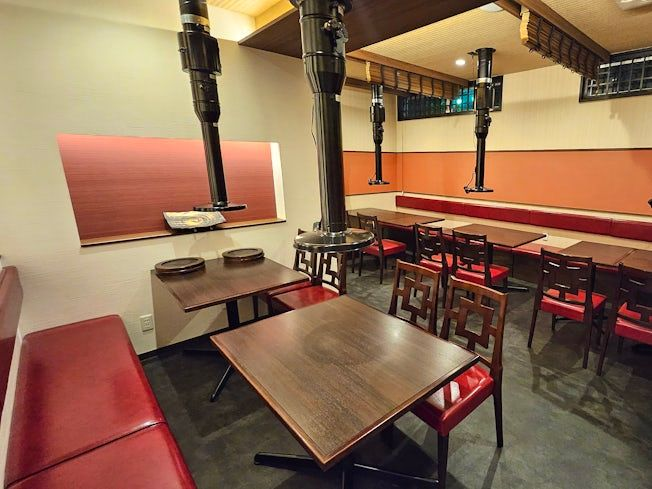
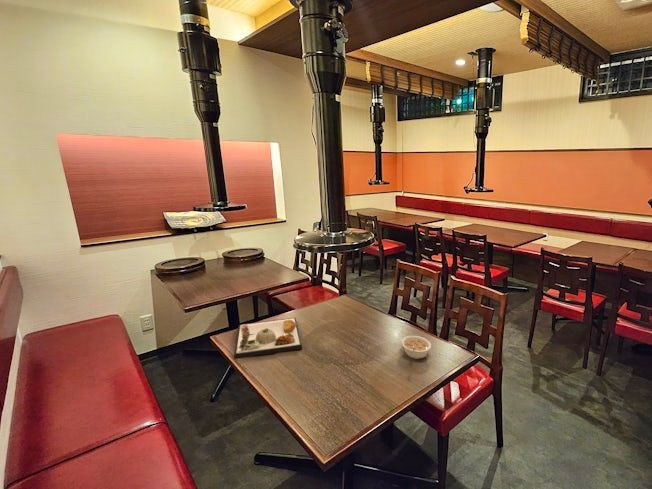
+ dinner plate (267, 331)
+ legume (416, 347)
